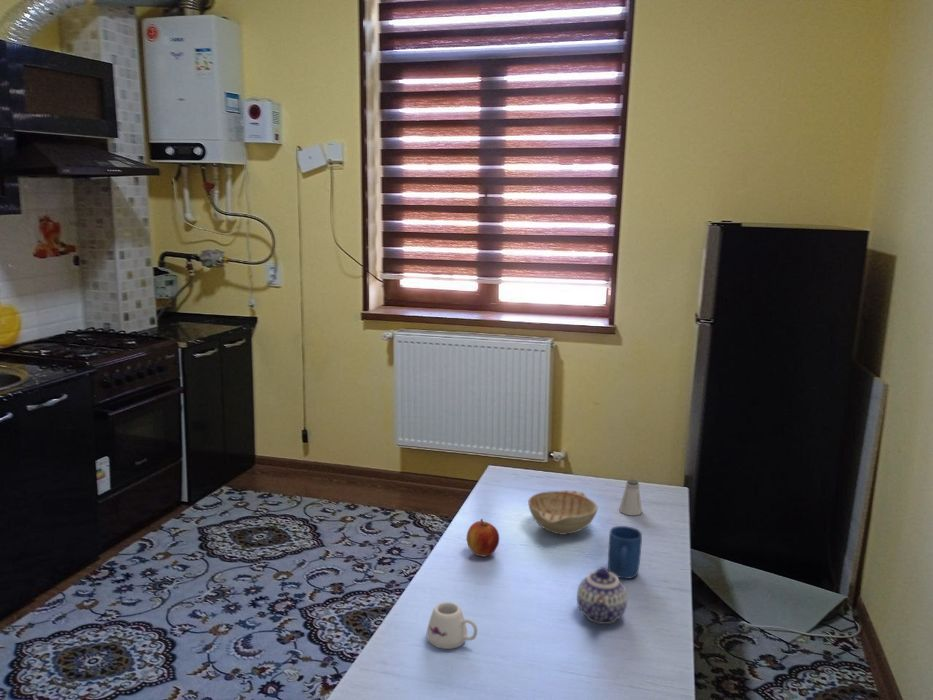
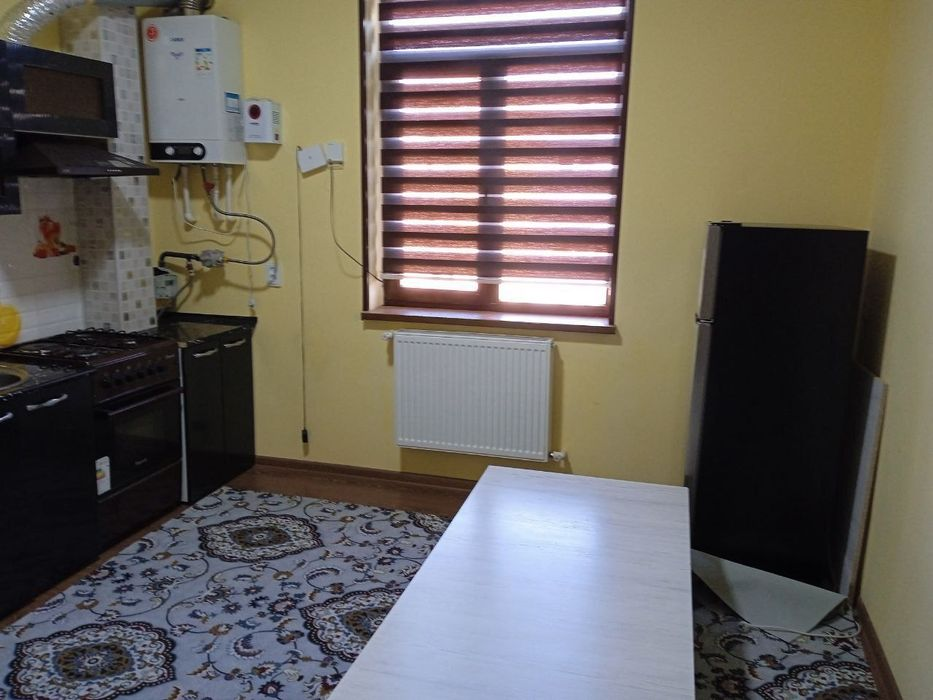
- decorative bowl (562, 514)
- mug (452, 625)
- apple (483, 536)
- saltshaker (631, 496)
- mug (624, 555)
- teapot (602, 592)
